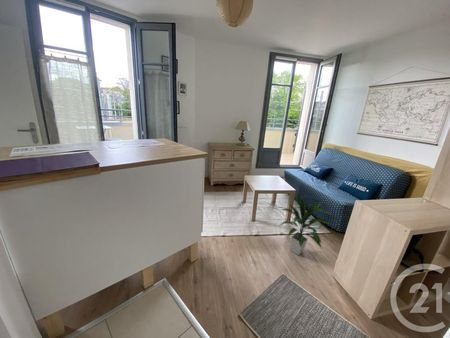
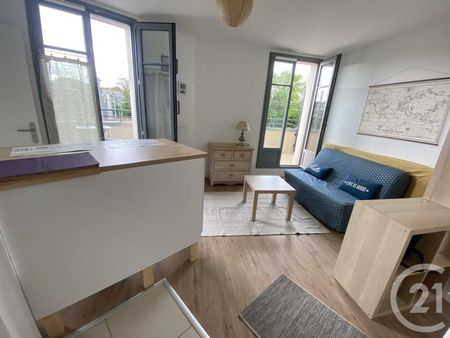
- indoor plant (304, 225)
